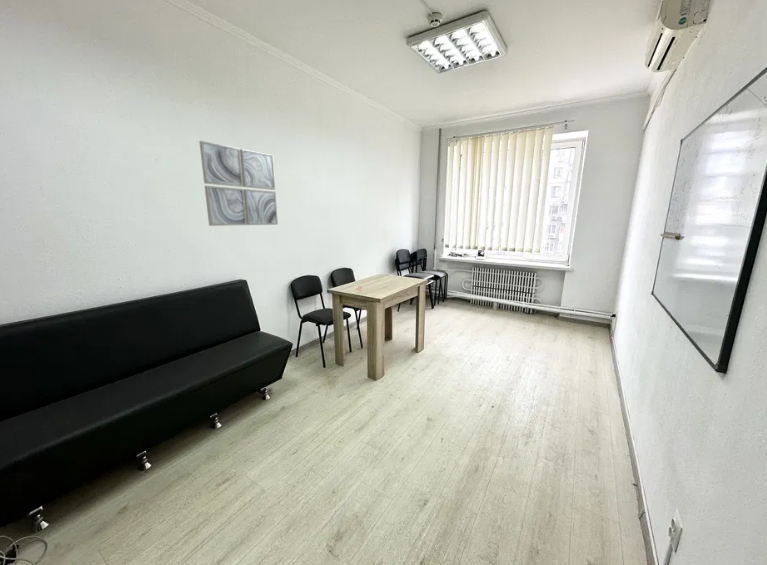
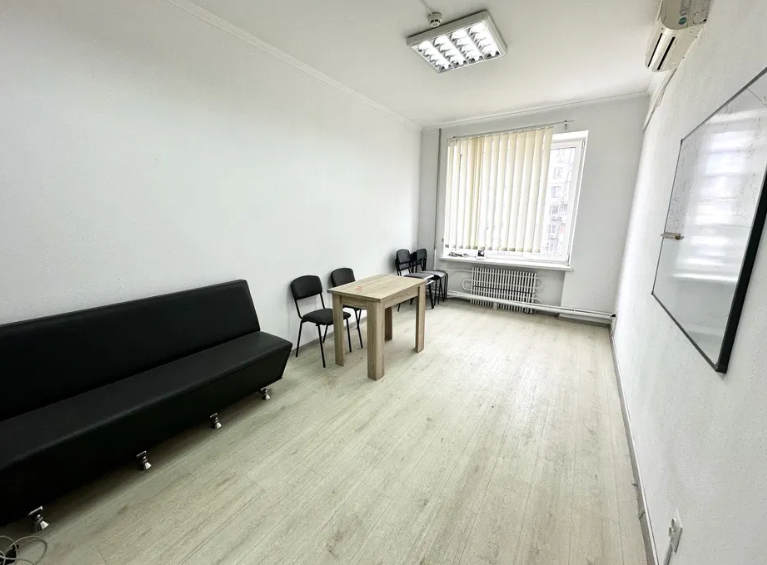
- wall art (243, 186)
